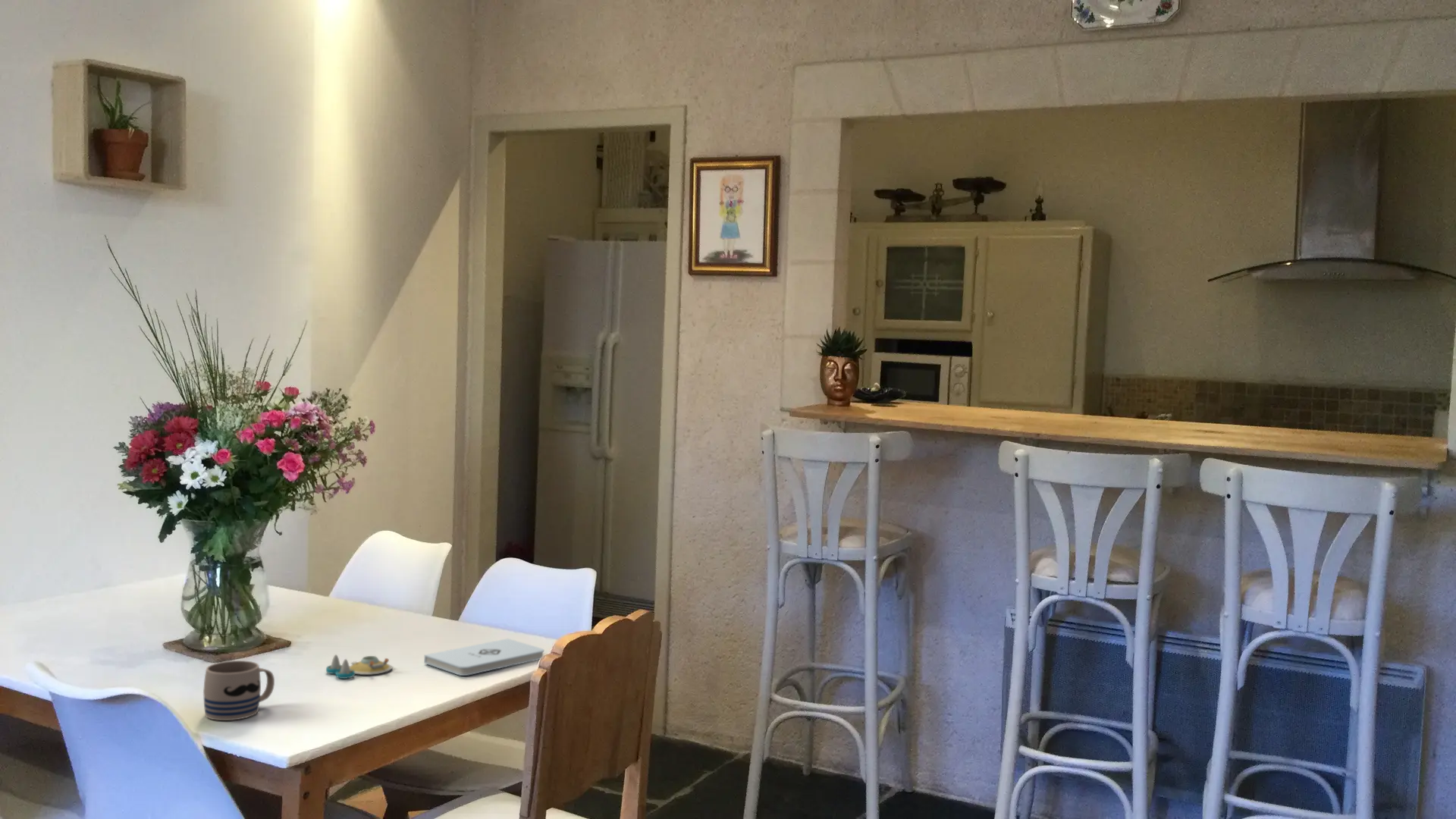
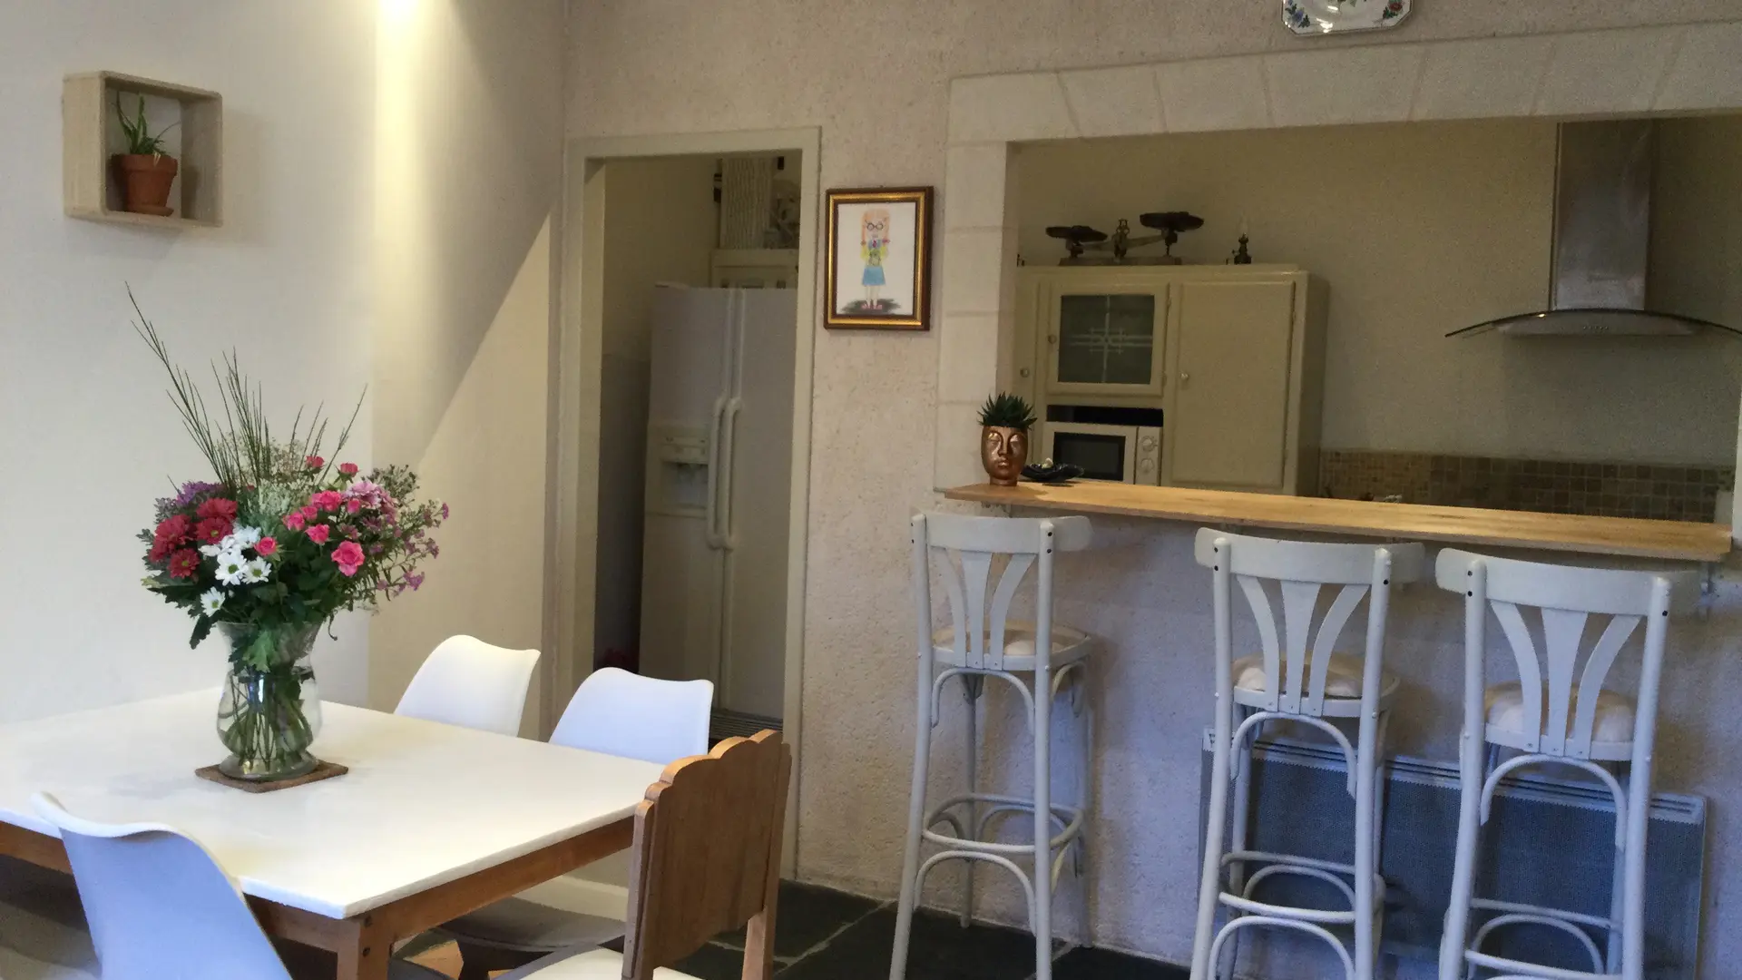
- mug (240, 688)
- notepad (486, 656)
- salt and pepper shaker set (361, 662)
